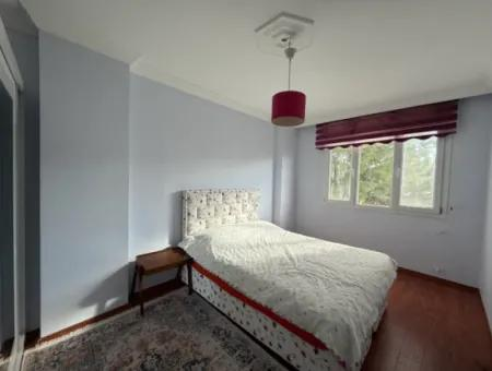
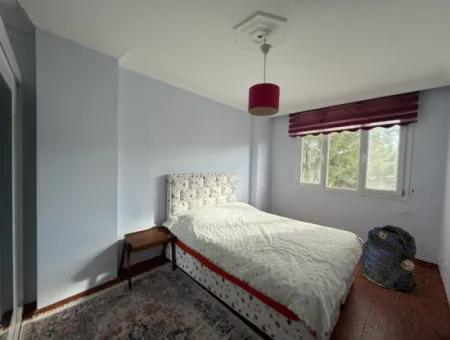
+ backpack (388, 252)
